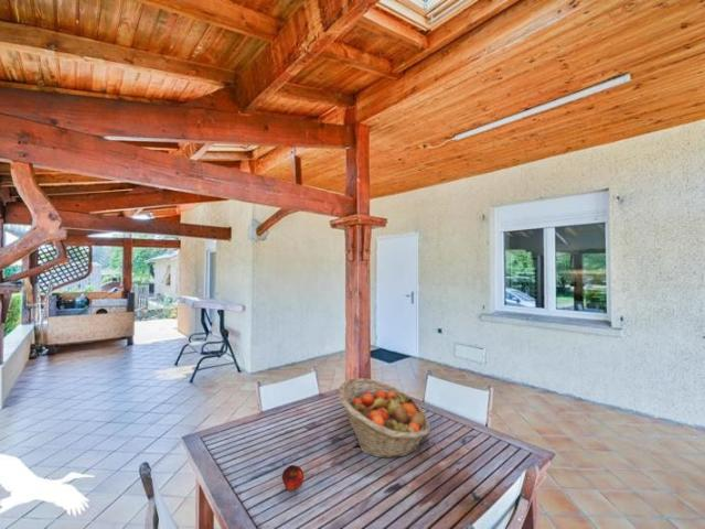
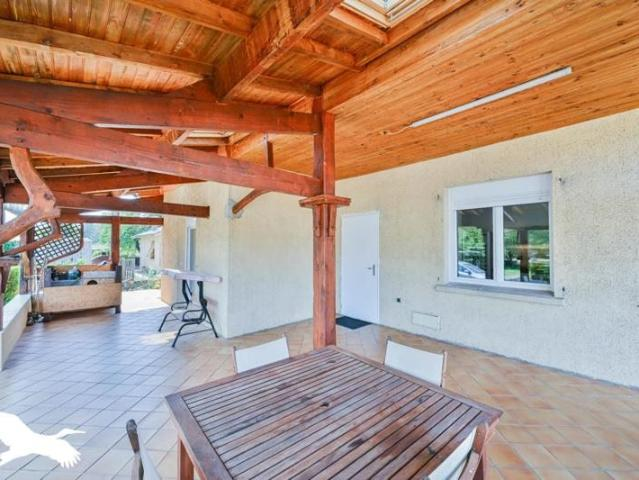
- fruit basket (383, 412)
- apple (292, 478)
